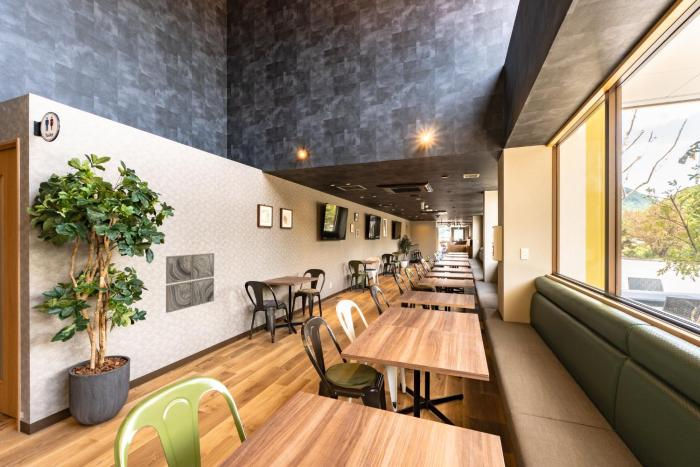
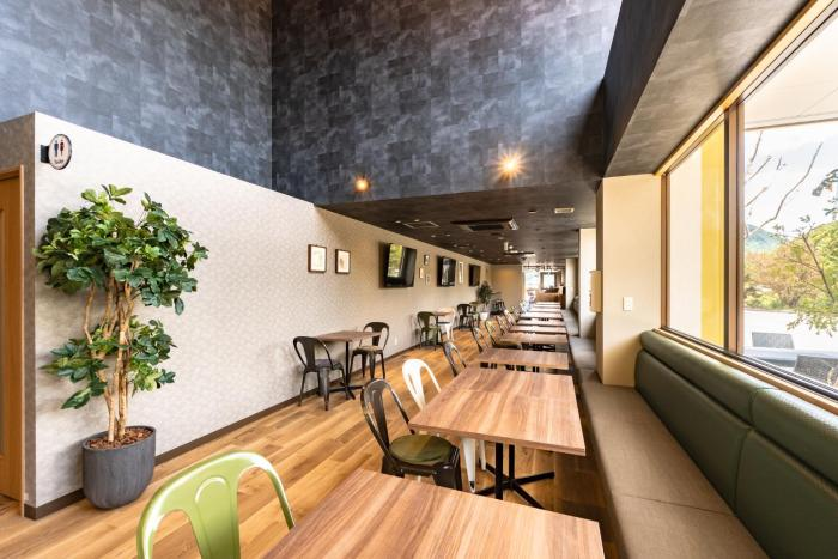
- wall art (191, 281)
